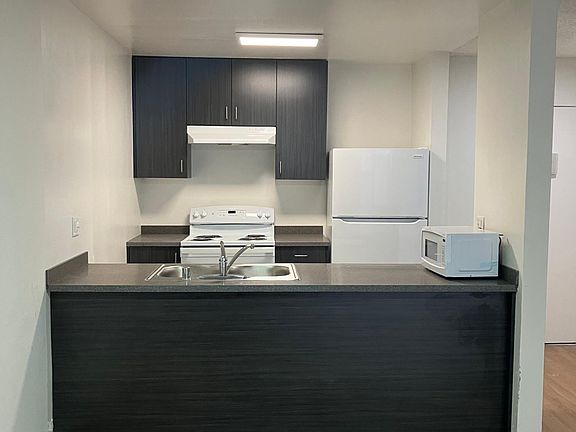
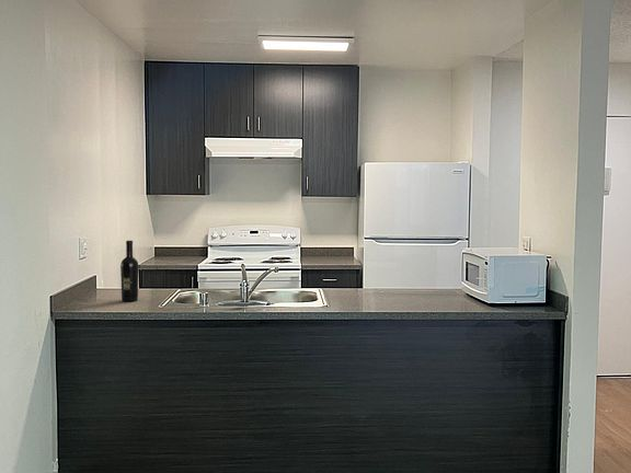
+ wine bottle (129, 270)
